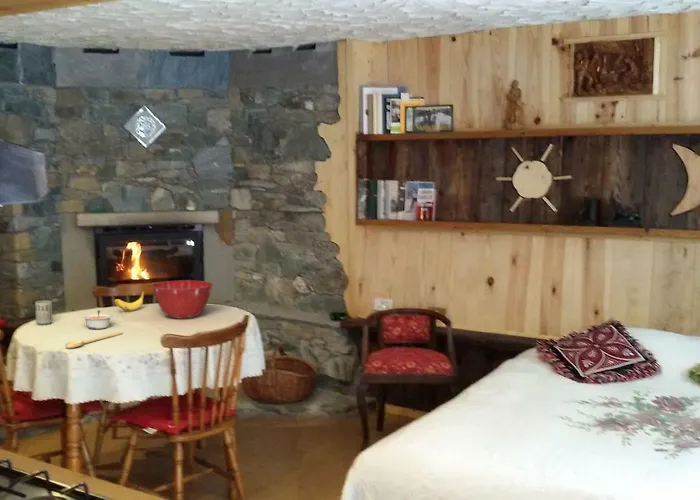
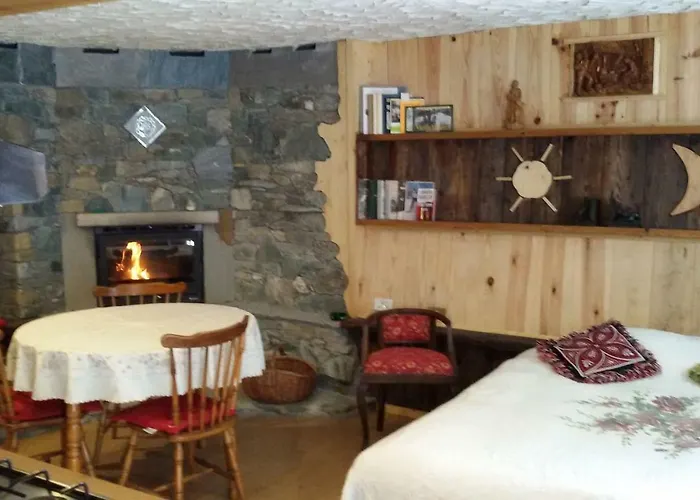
- mixing bowl (183, 300)
- banana (130, 303)
- spoon (95, 339)
- legume (97, 320)
- cup (43, 312)
